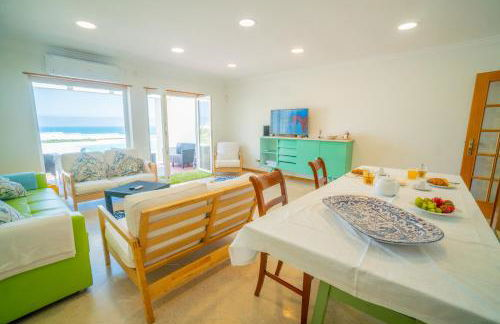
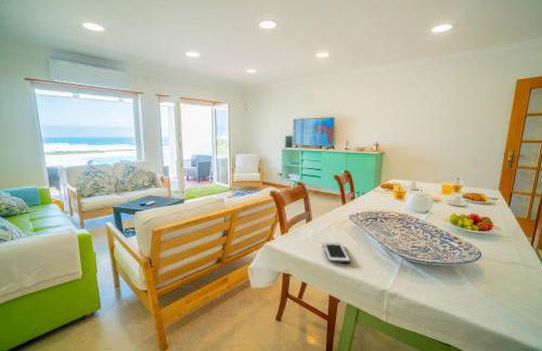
+ cell phone (335, 251)
